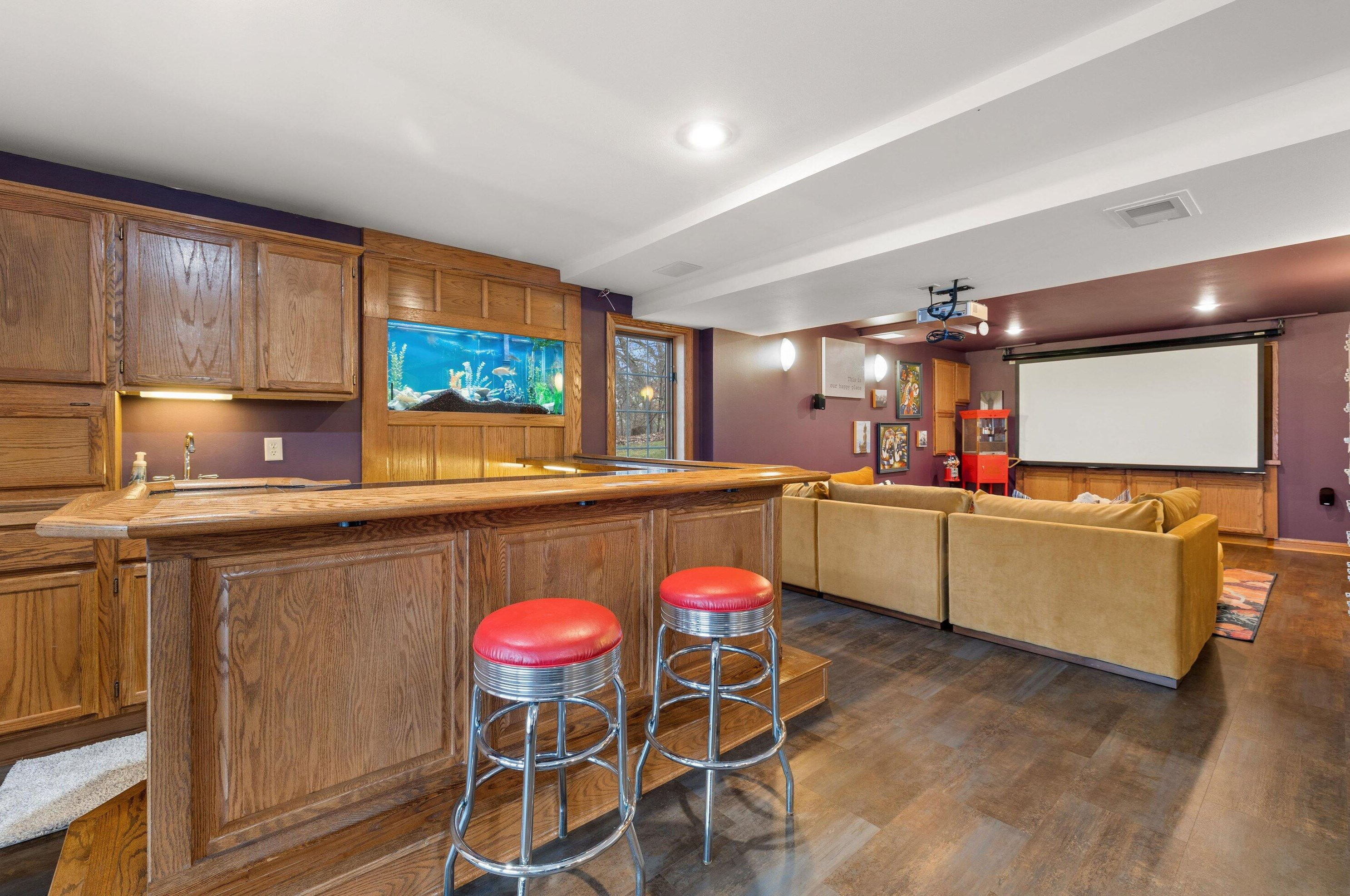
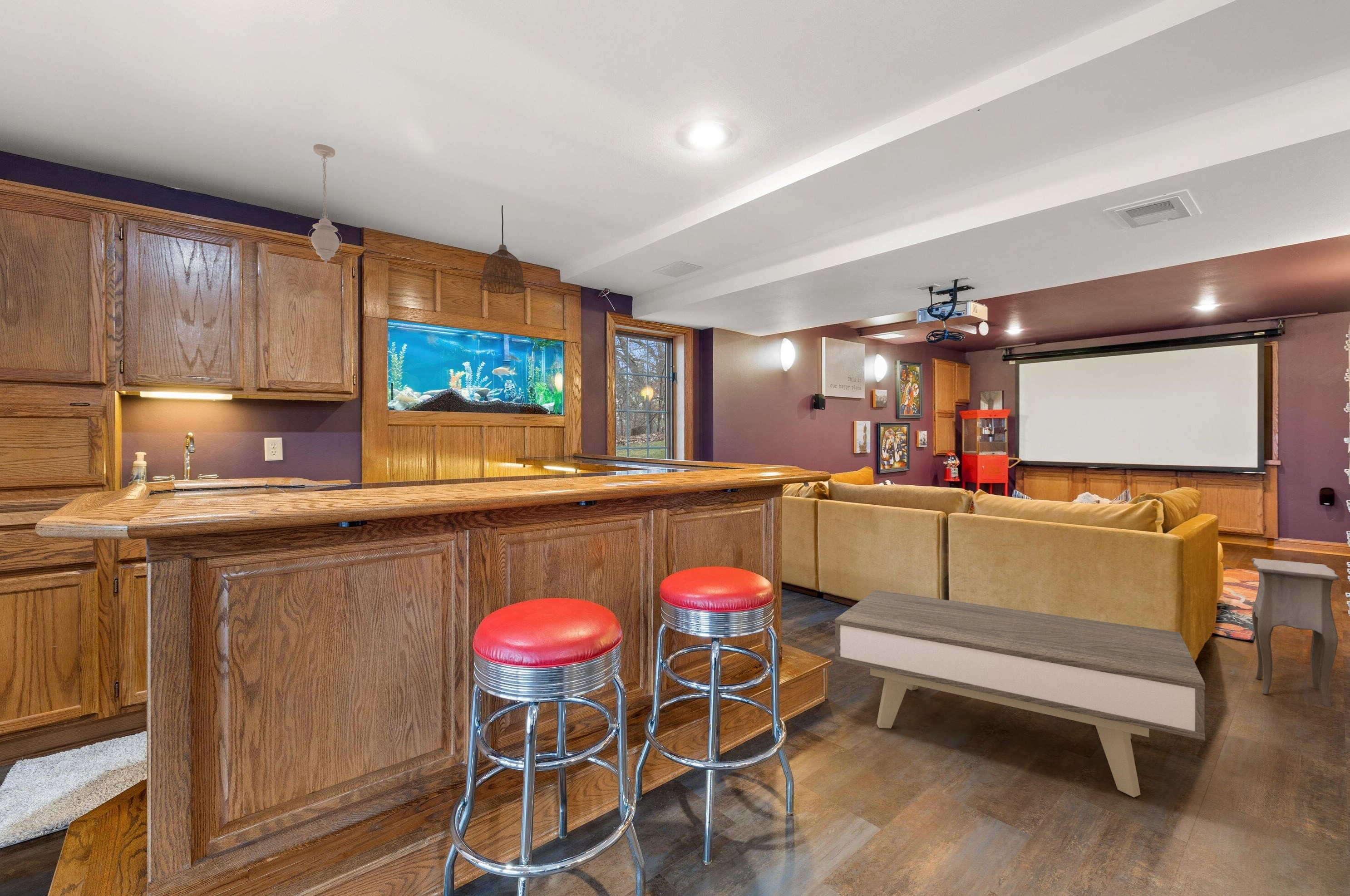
+ pendant light (325, 207)
+ side table (1292, 627)
+ pendant lamp (503, 247)
+ coffee table (1000, 677)
